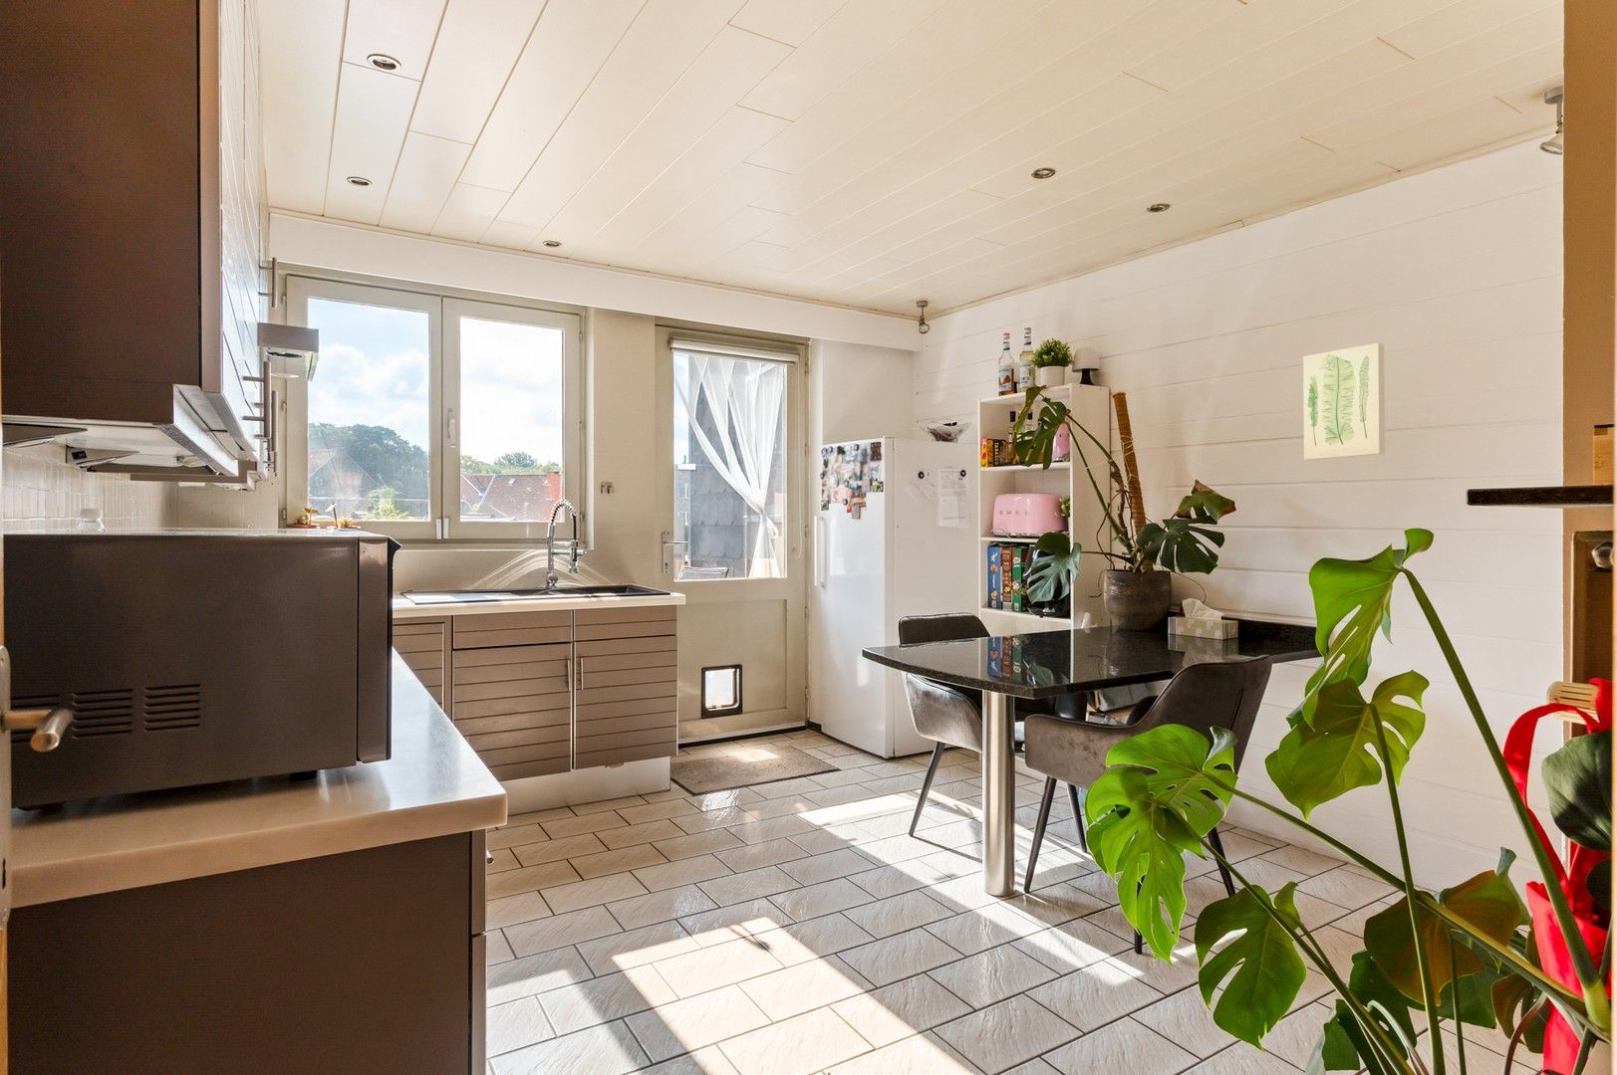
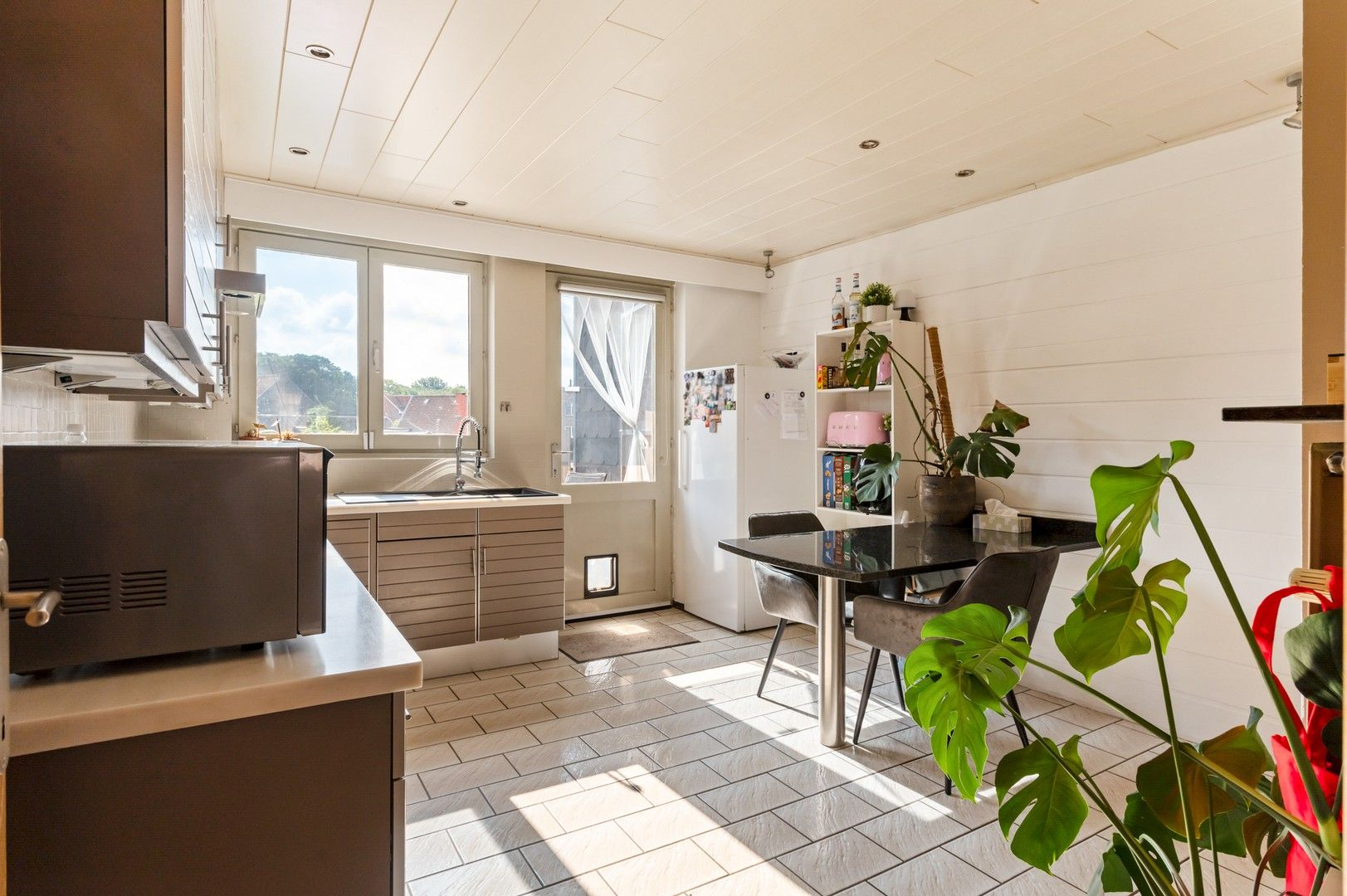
- wall art (1342, 403)
